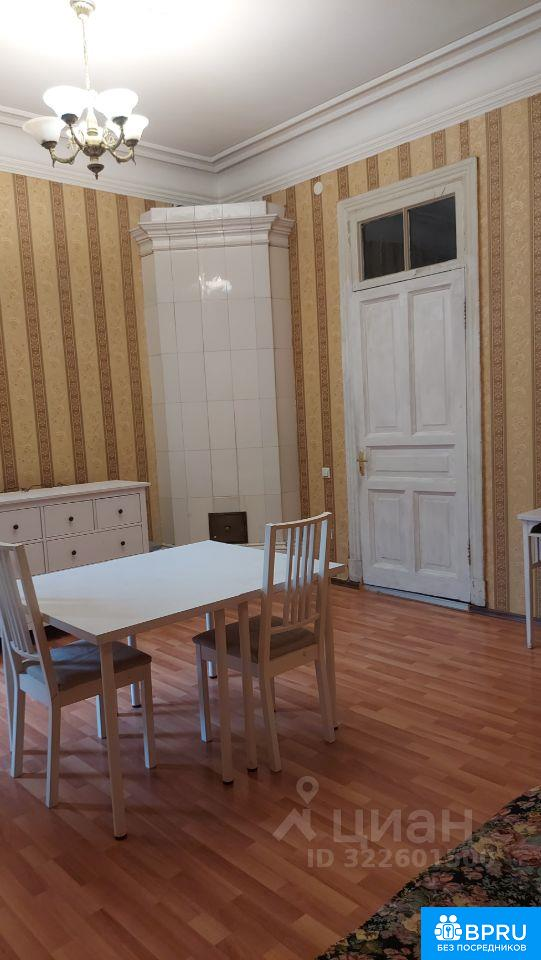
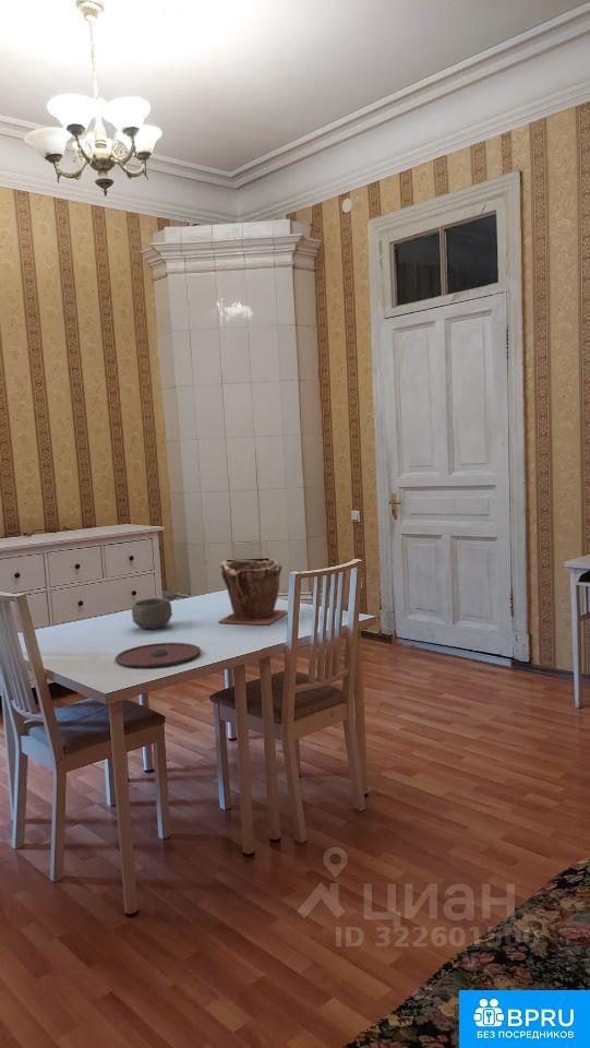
+ bowl (152, 614)
+ plate (158, 653)
+ plant pot (251, 590)
